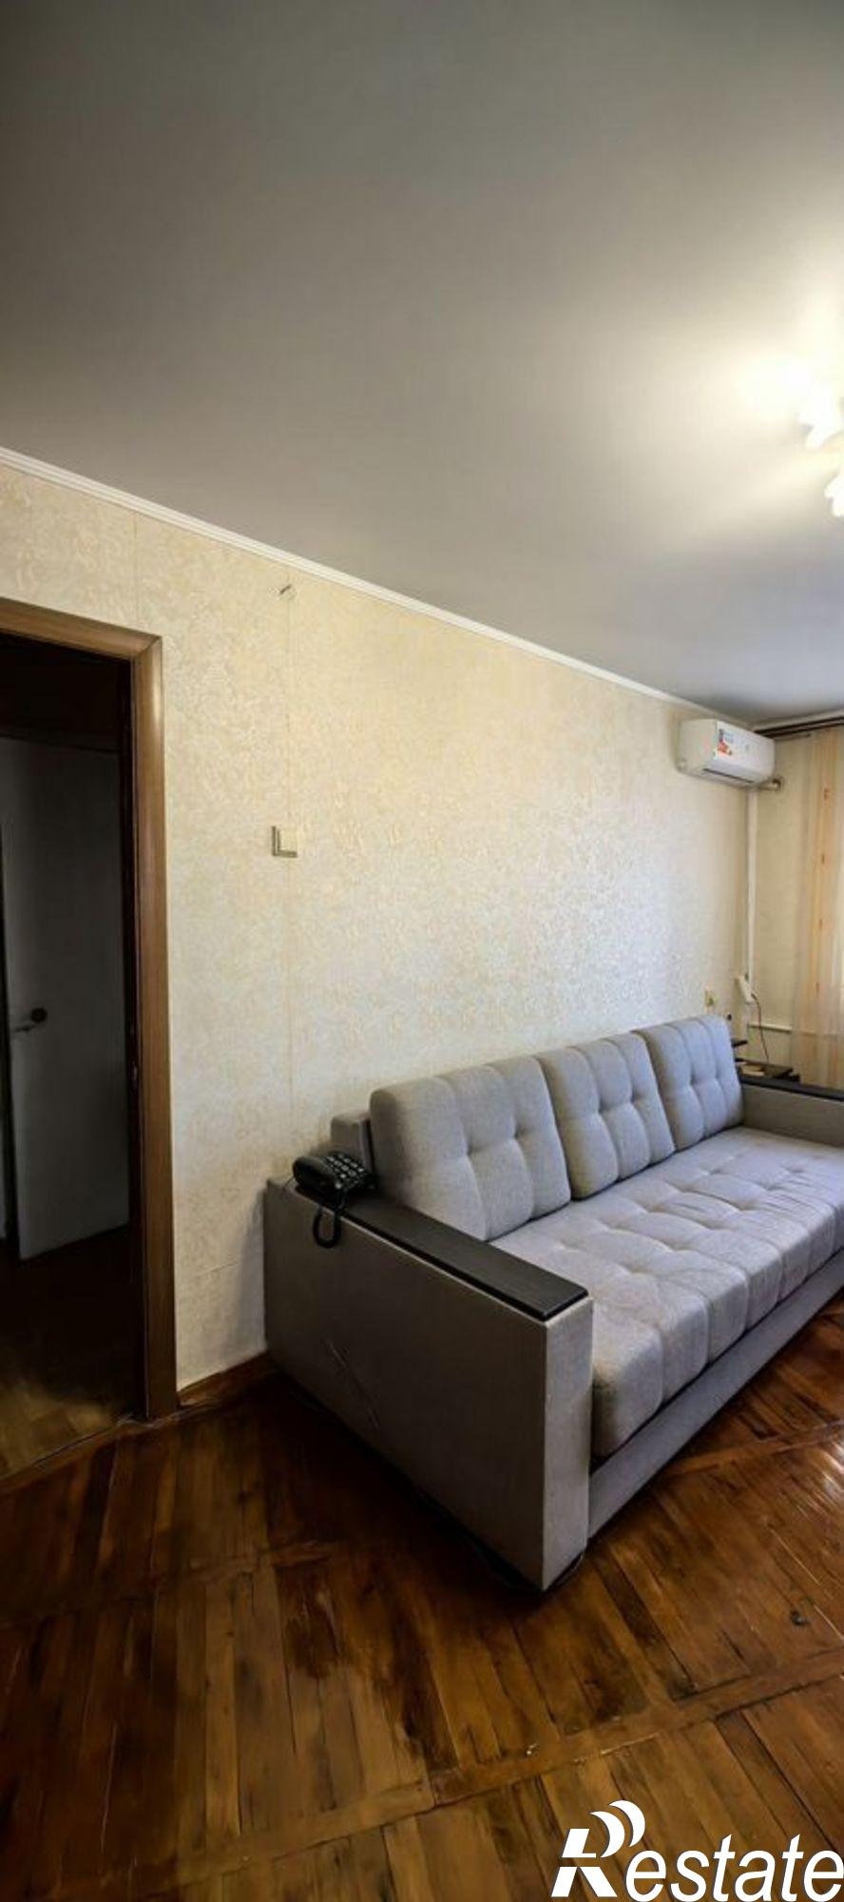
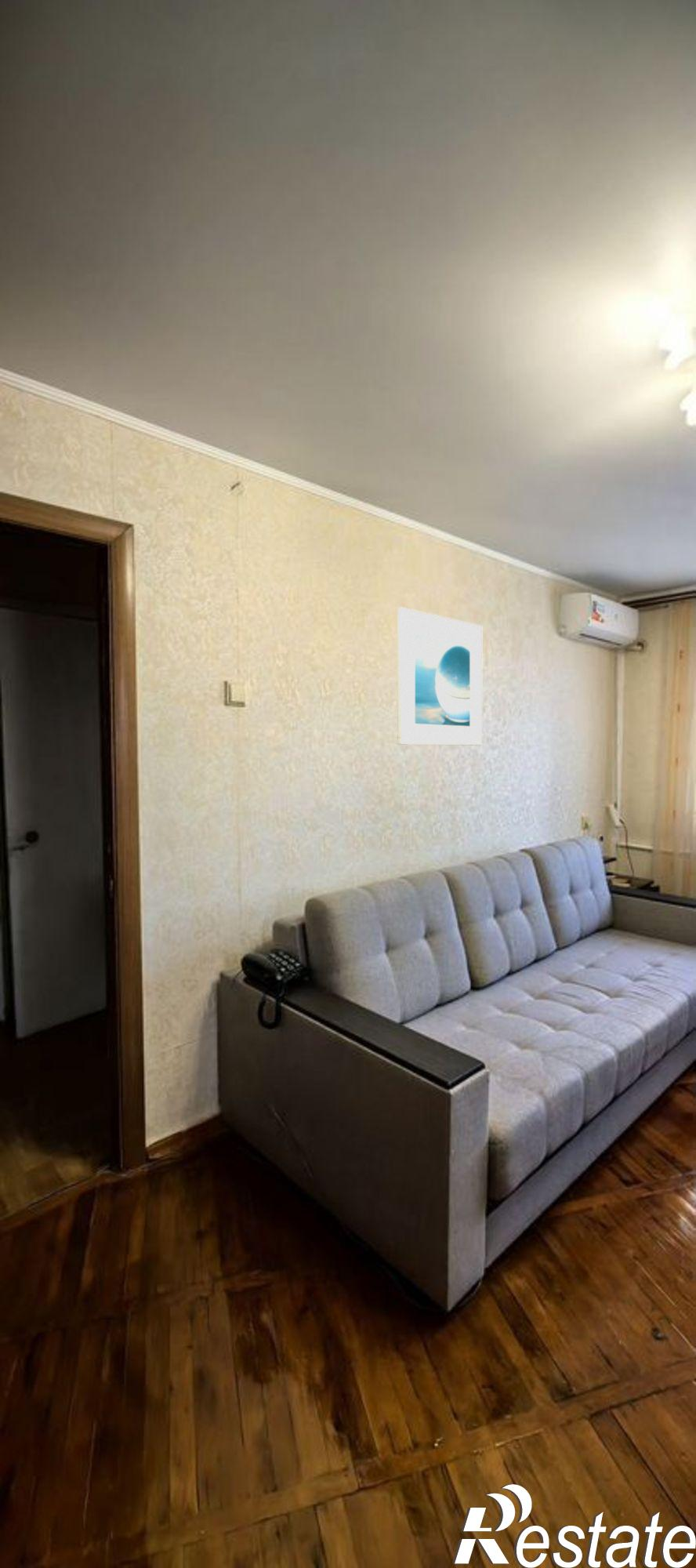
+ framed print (442, 681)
